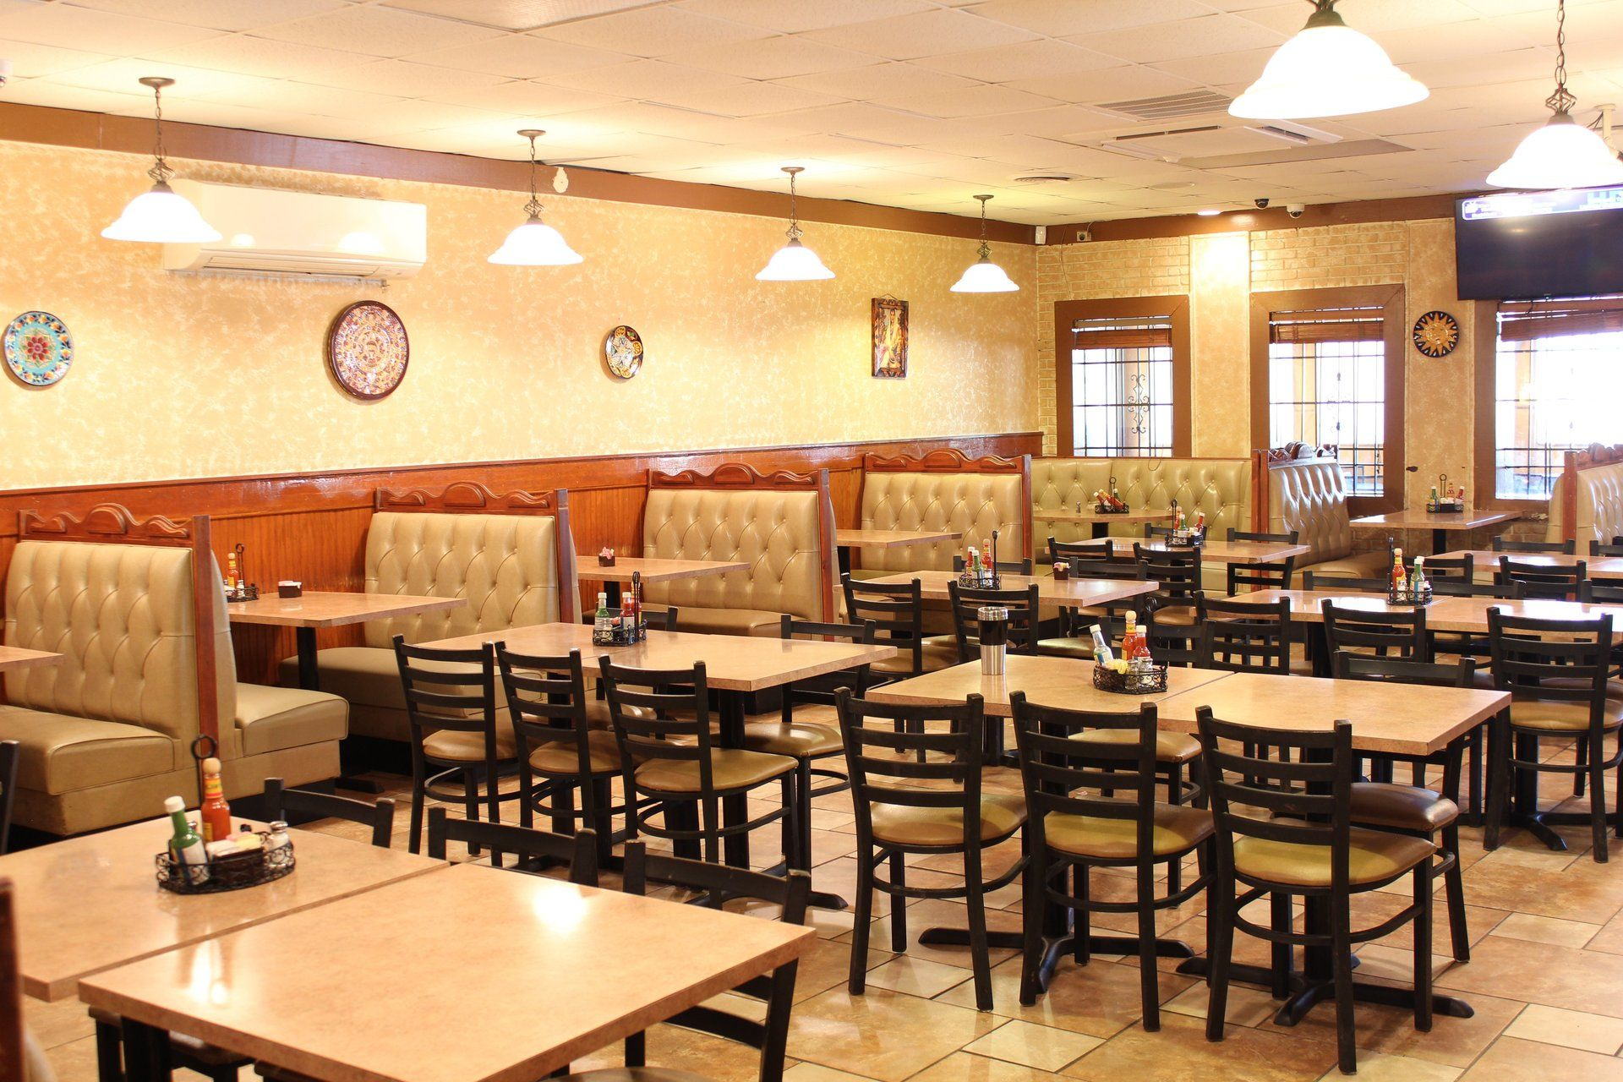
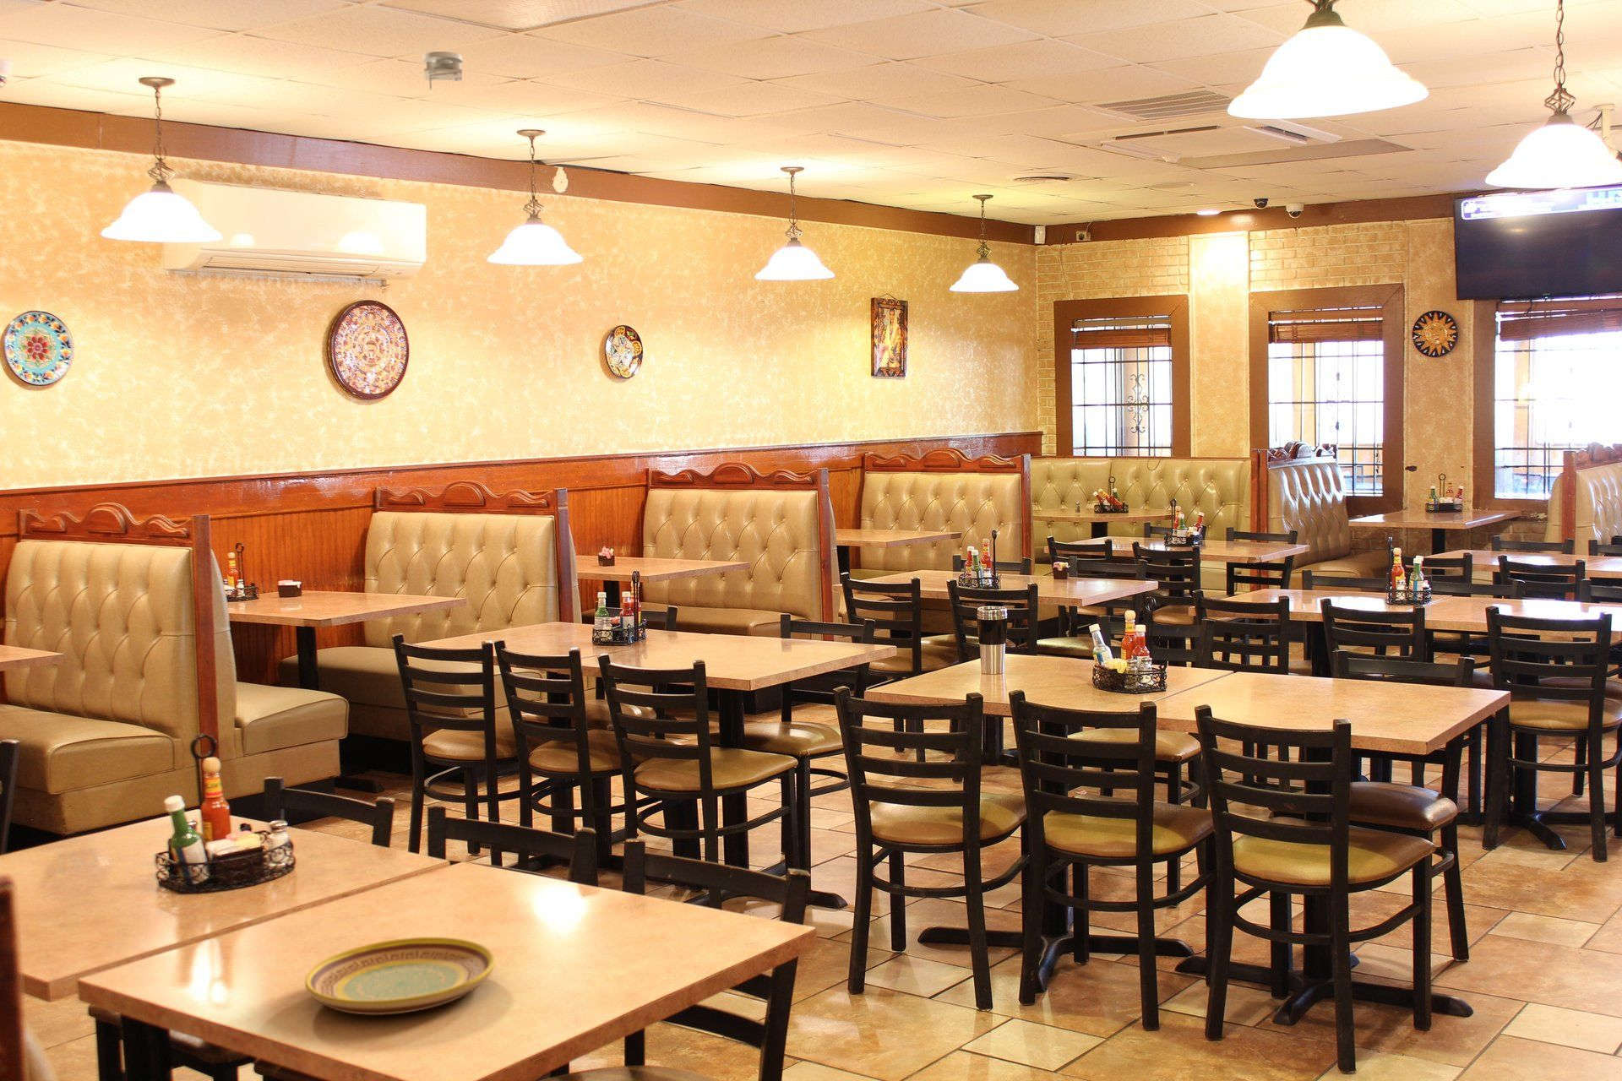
+ smoke detector (443, 72)
+ plate (401, 978)
